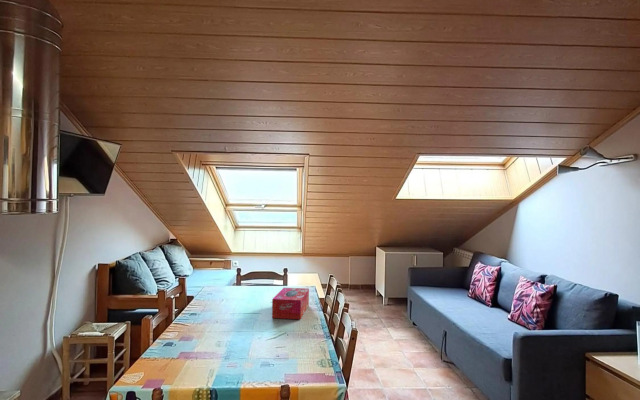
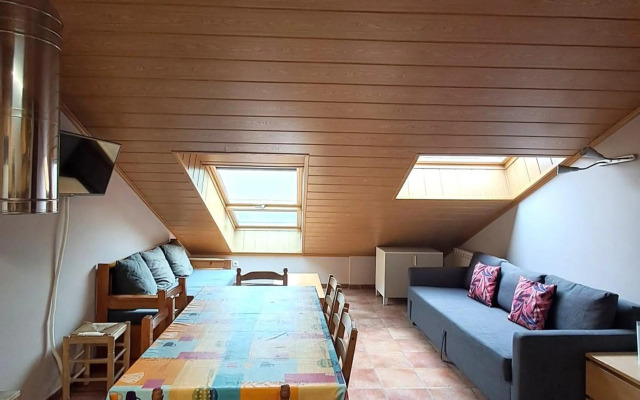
- tissue box (291, 302)
